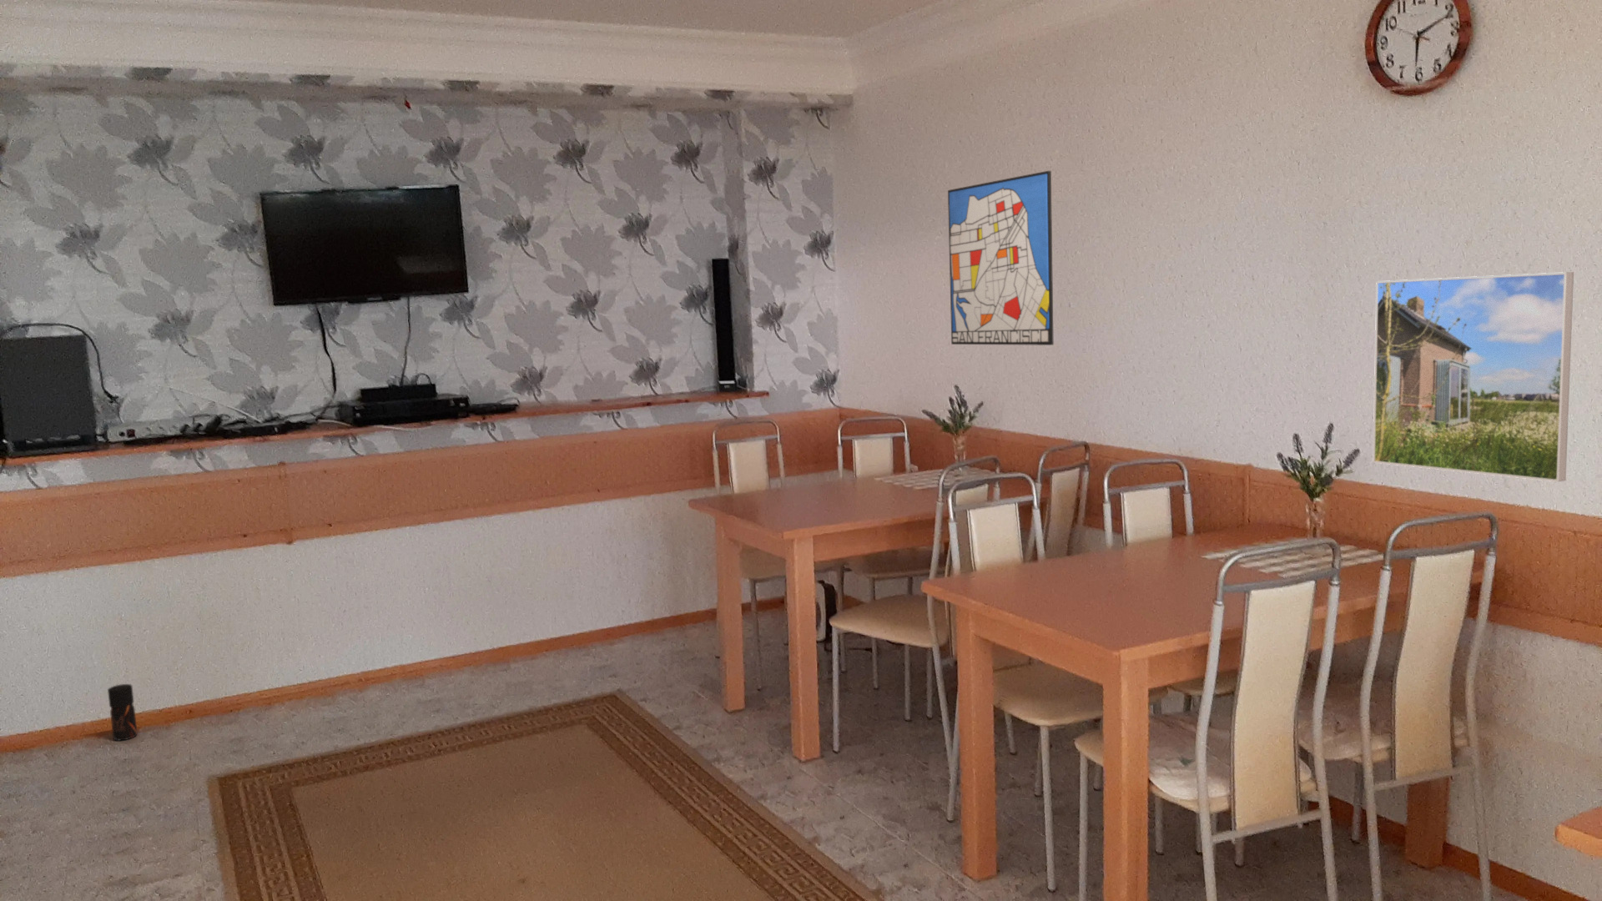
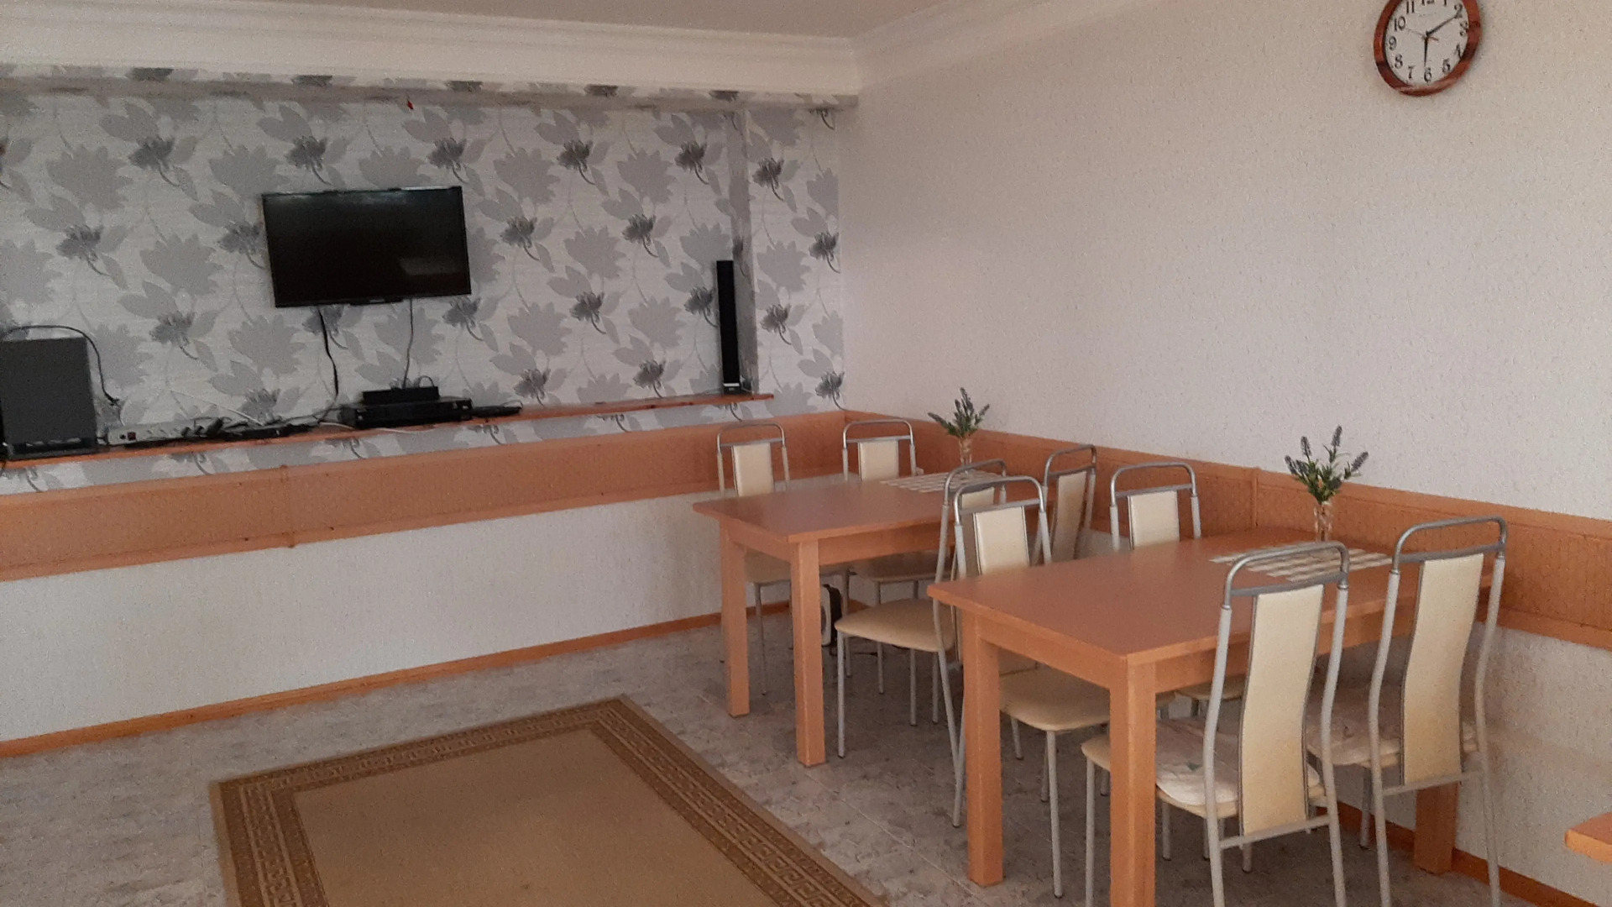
- pepper grinder (122, 712)
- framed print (1466, 374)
- wall art (997, 263)
